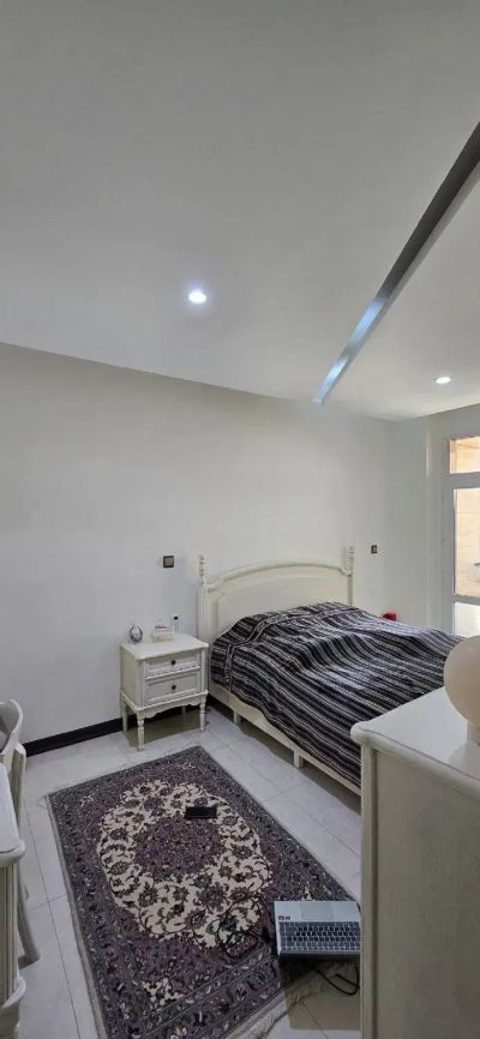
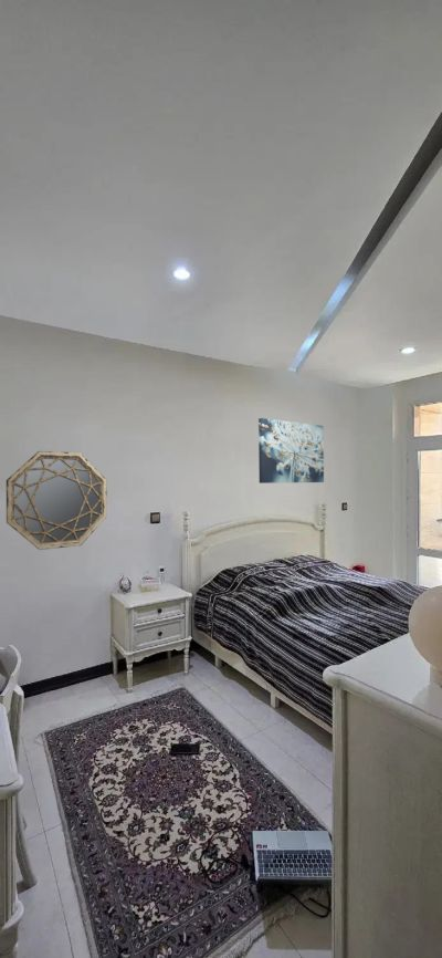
+ wall art (293, 452)
+ home mirror (60, 499)
